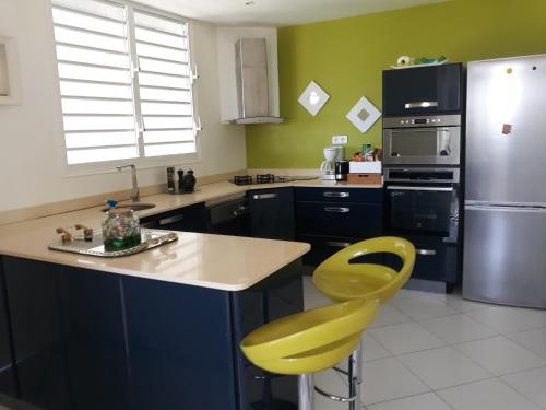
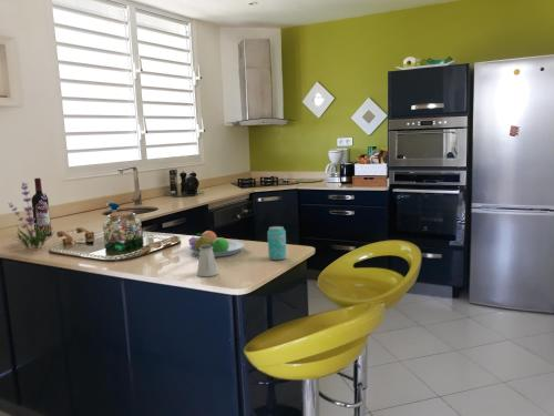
+ beverage can (276, 243)
+ saltshaker (206, 260)
+ plant (30, 214)
+ fruit bowl (215, 241)
+ wine bottle (40, 206)
